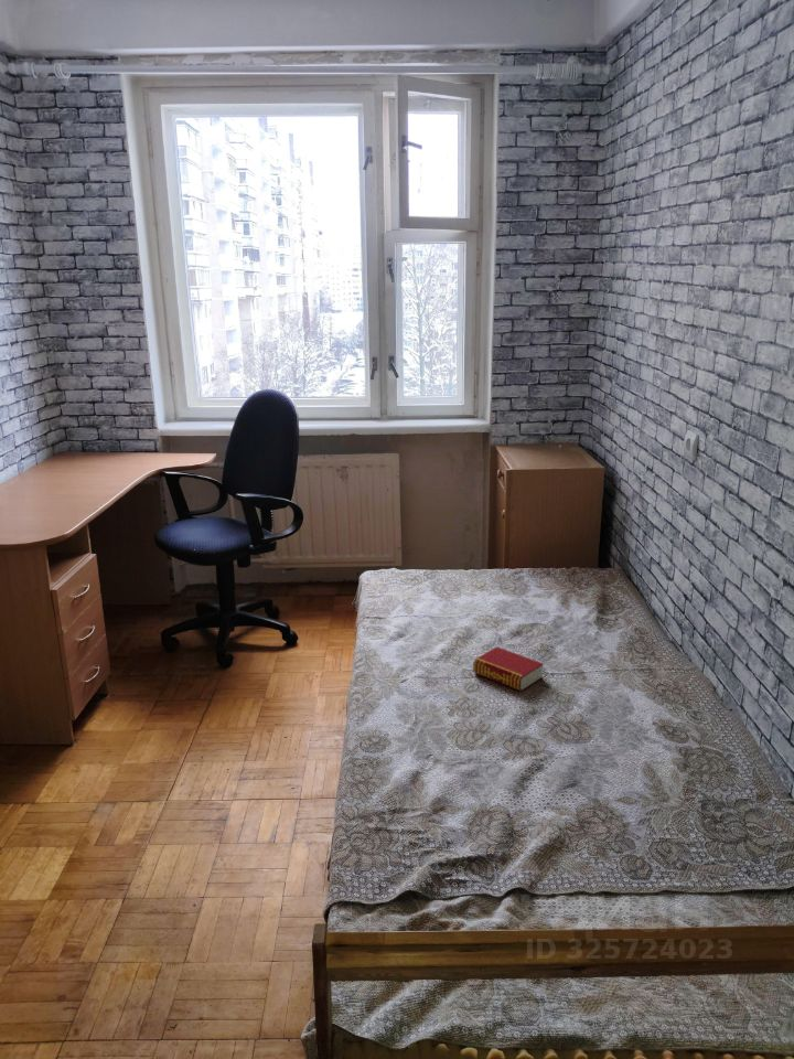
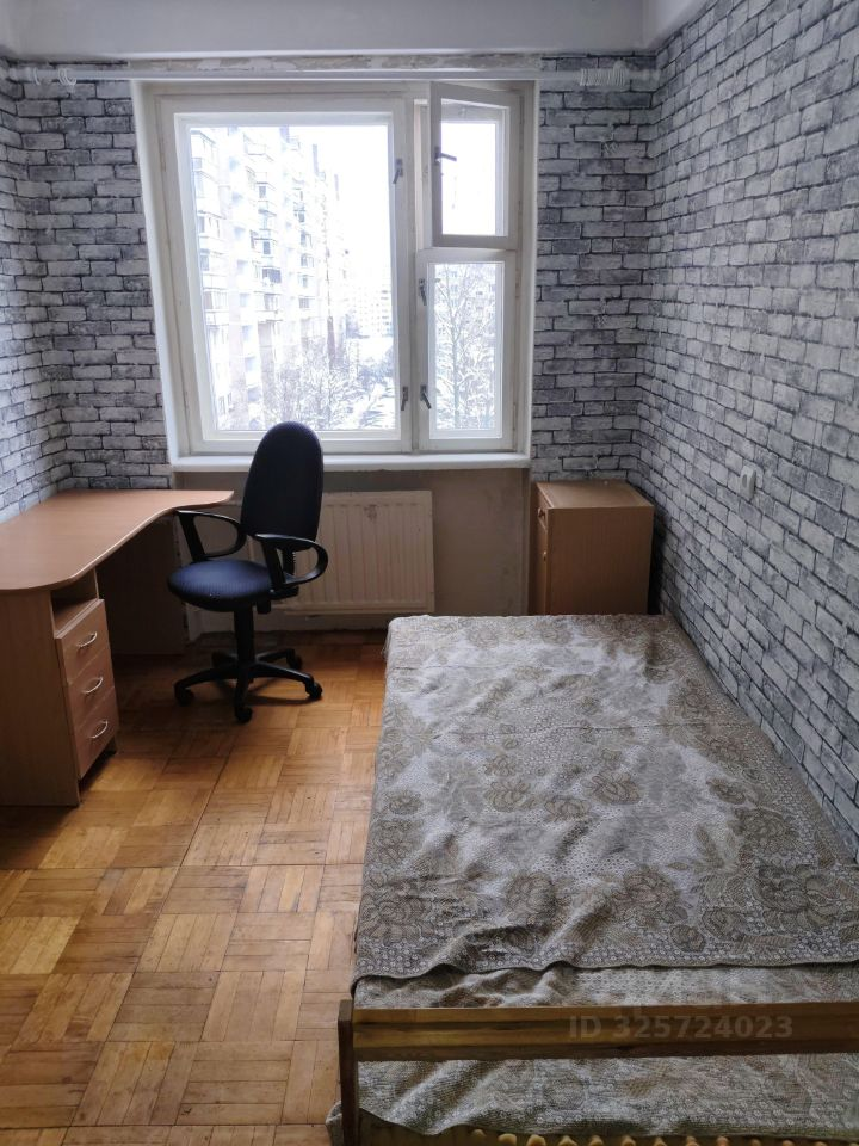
- book (507, 668)
